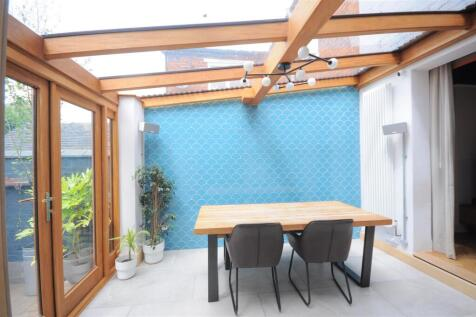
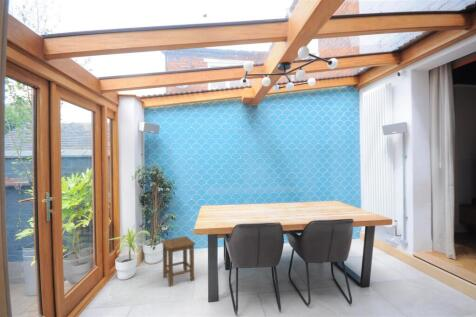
+ stool (178, 262)
